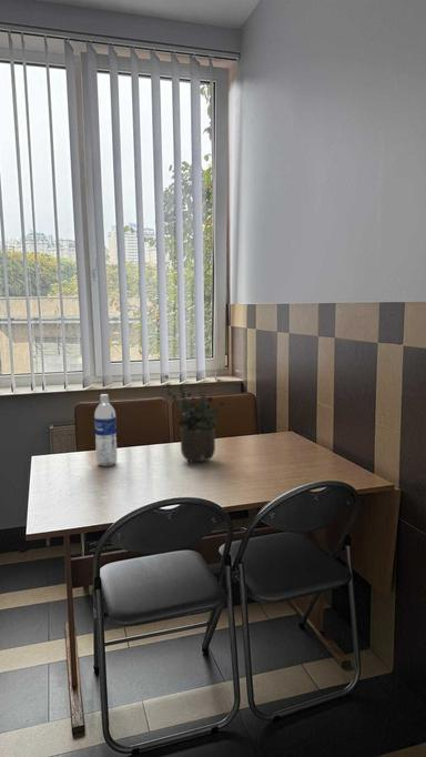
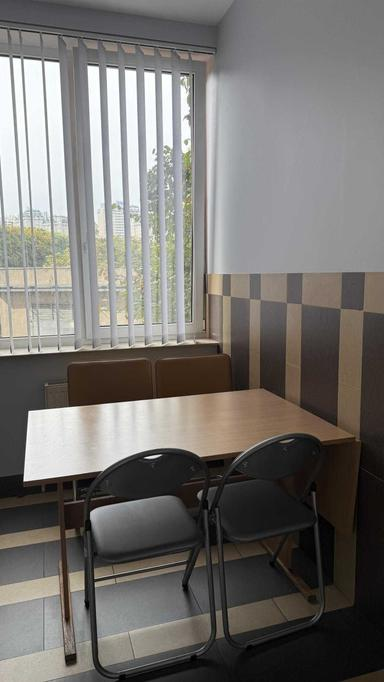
- potted plant (193, 417)
- water bottle (105, 430)
